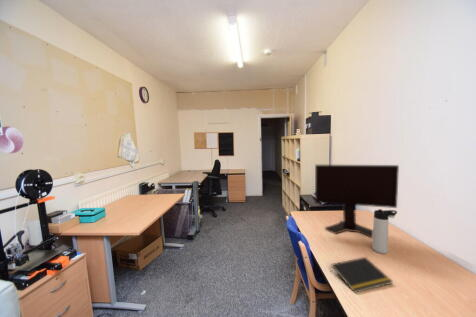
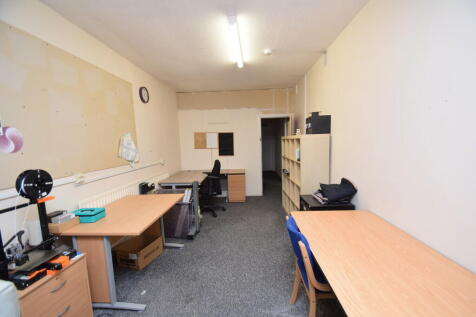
- monitor (351, 197)
- thermos bottle (384, 230)
- notepad (360, 273)
